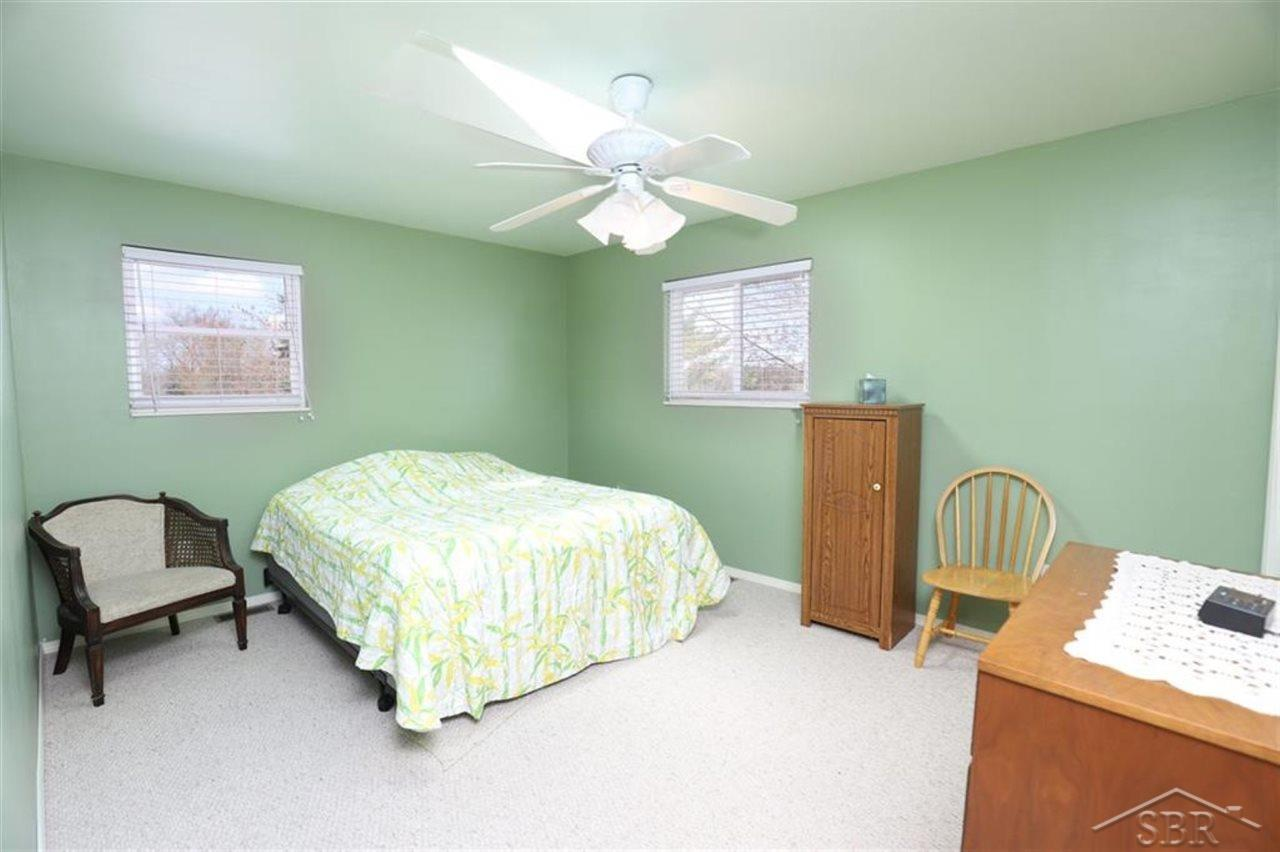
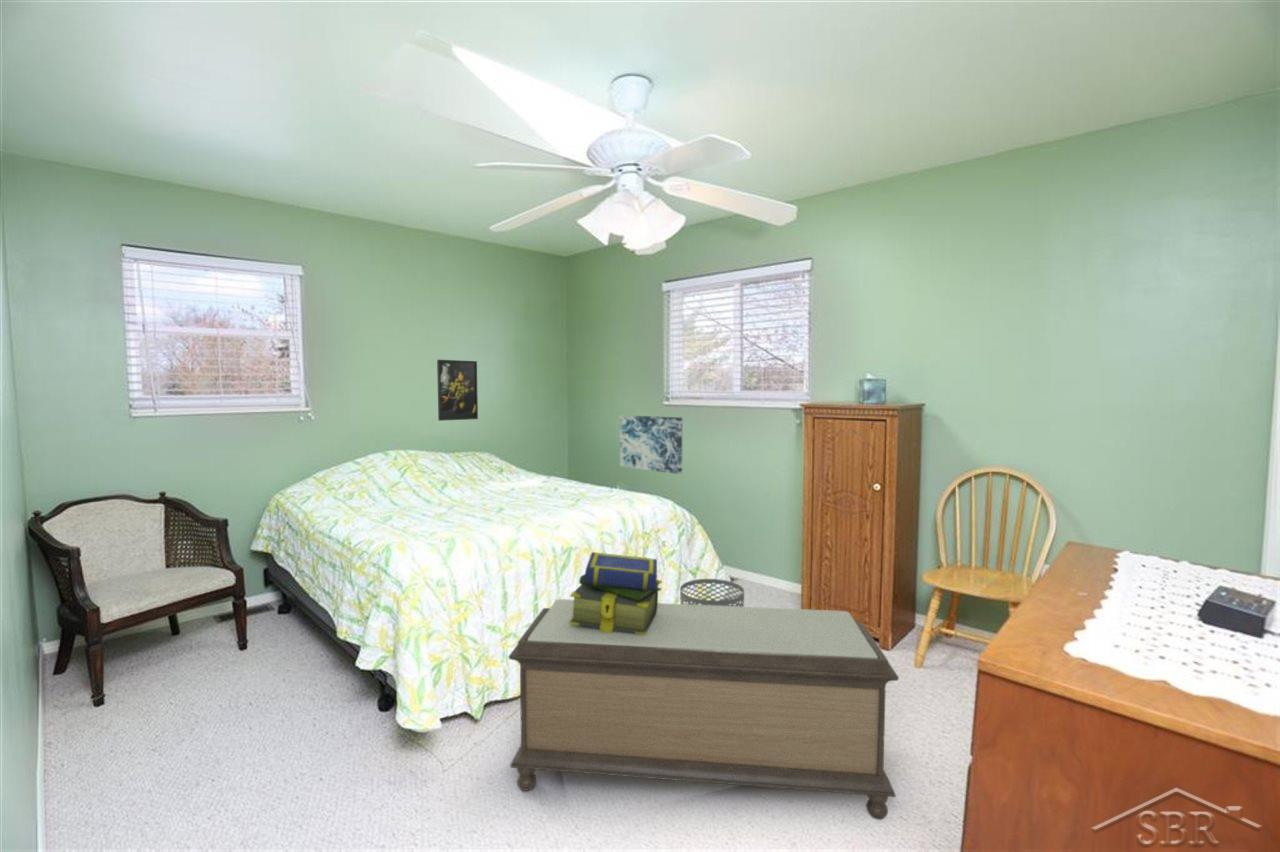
+ bench (696, 696)
+ waste bin (713, 605)
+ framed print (458, 390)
+ stack of books (619, 589)
+ wall art (649, 443)
